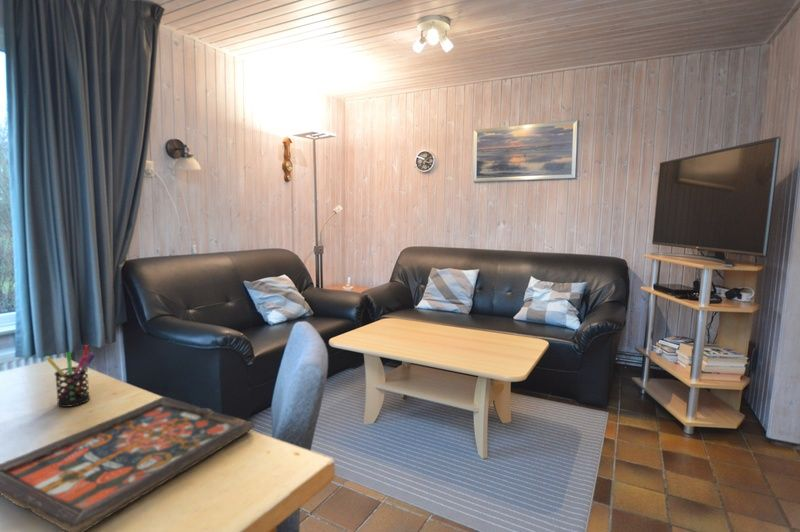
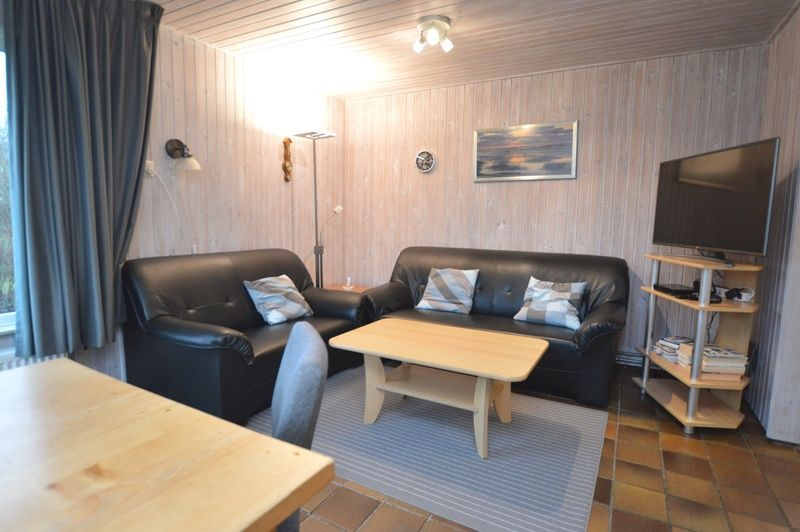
- board game (134, 447)
- pen holder (73, 373)
